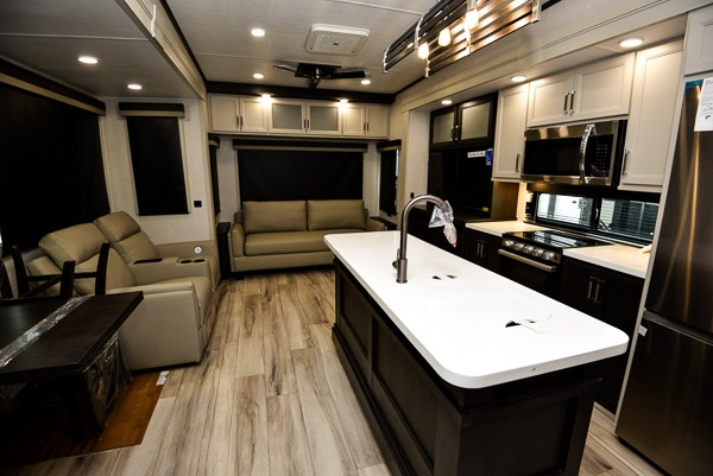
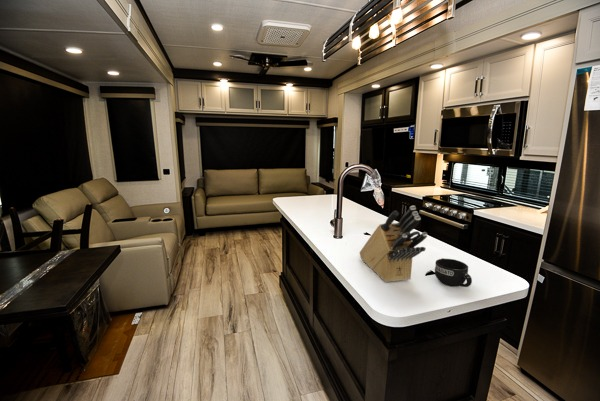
+ knife block (389, 237)
+ mug (453, 274)
